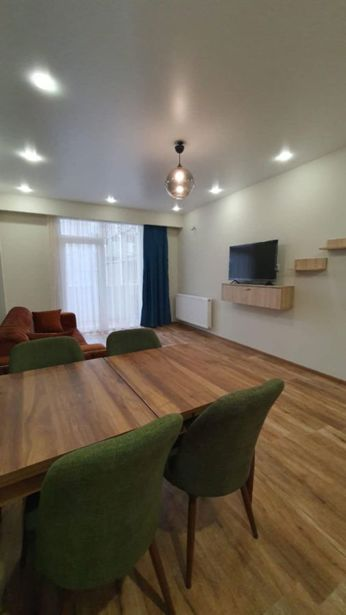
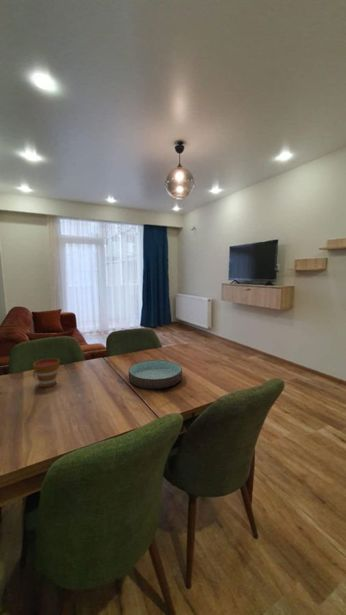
+ bowl (155, 373)
+ cup (45, 373)
